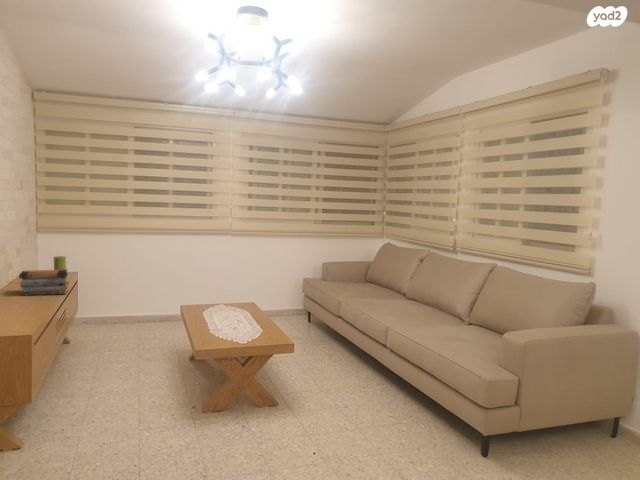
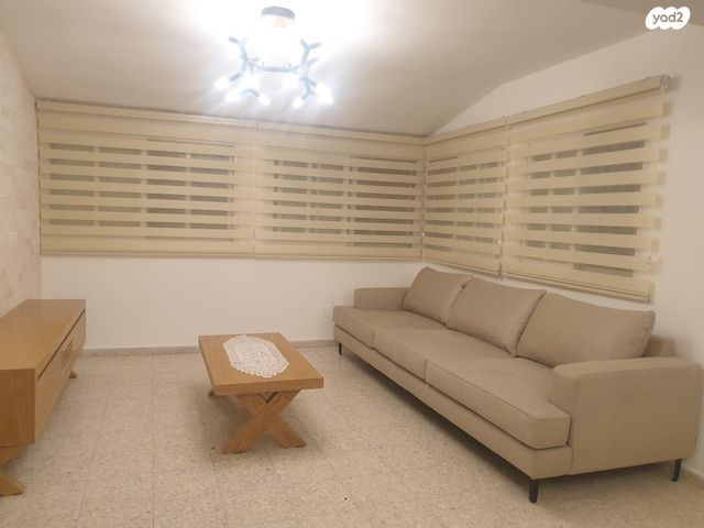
- book stack (44, 282)
- candle (60, 269)
